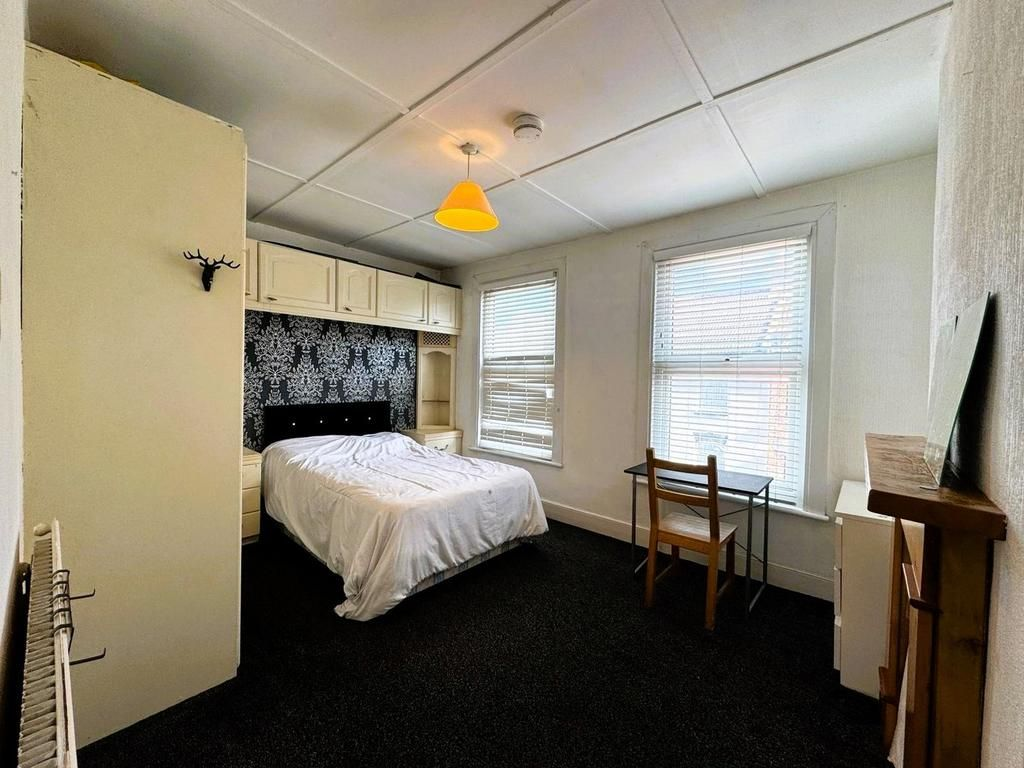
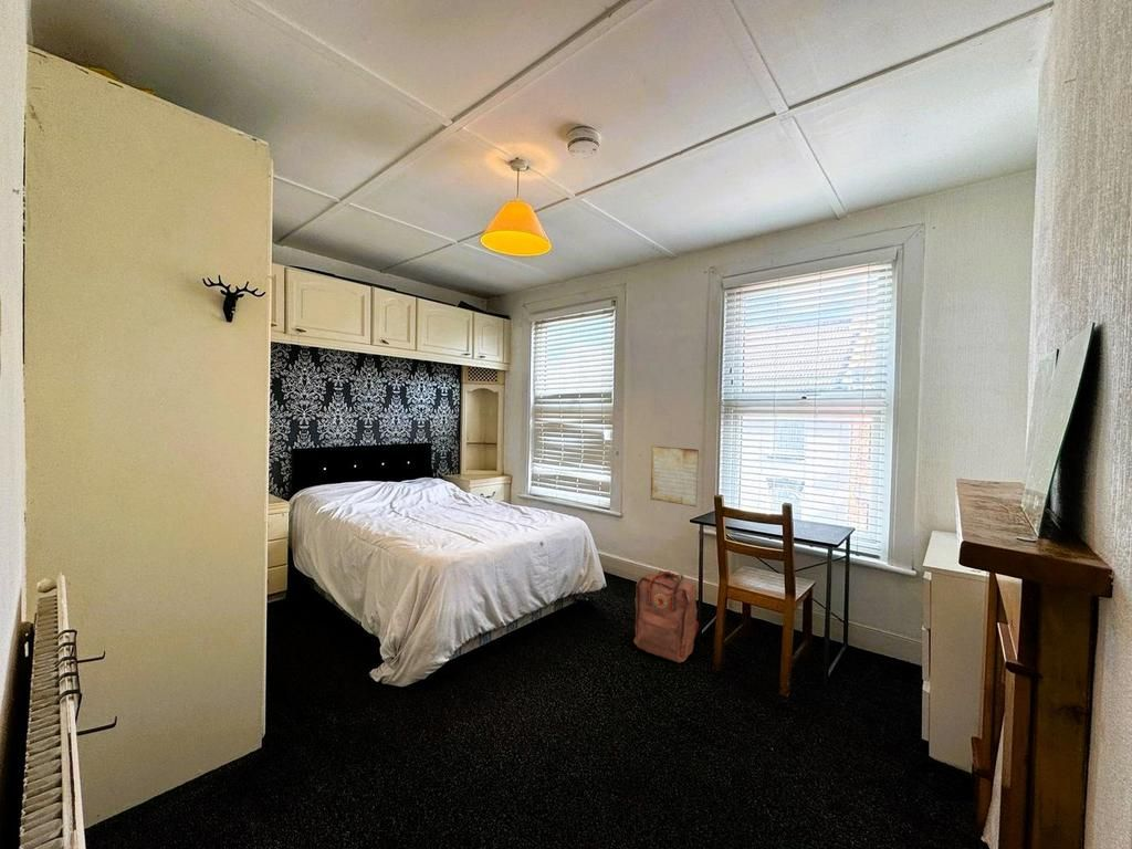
+ periodic table (673, 475)
+ backpack (664, 609)
